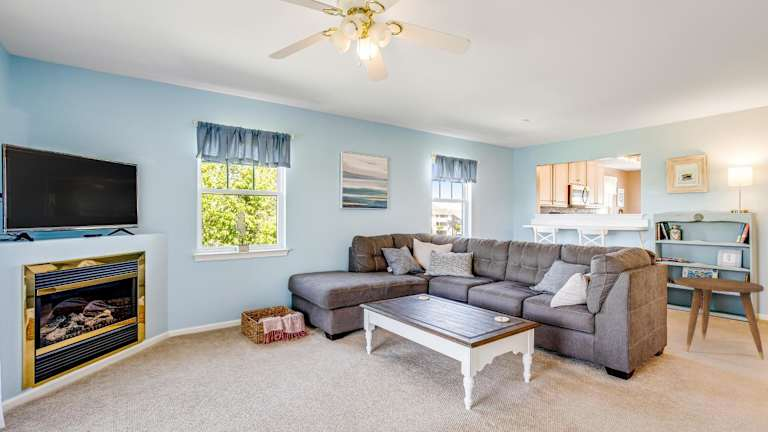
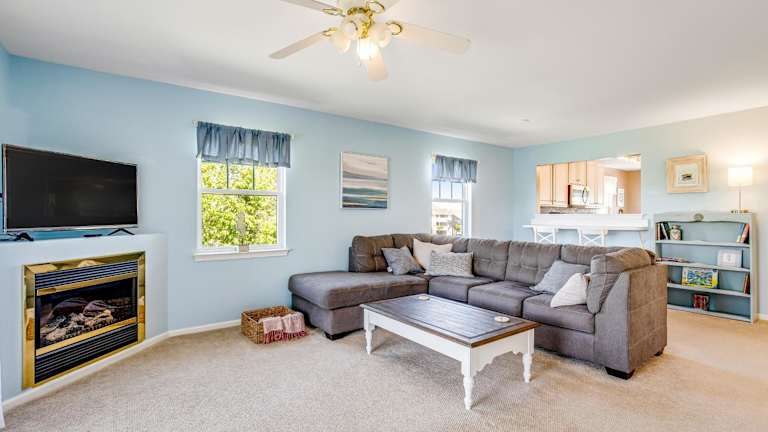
- side table (709, 312)
